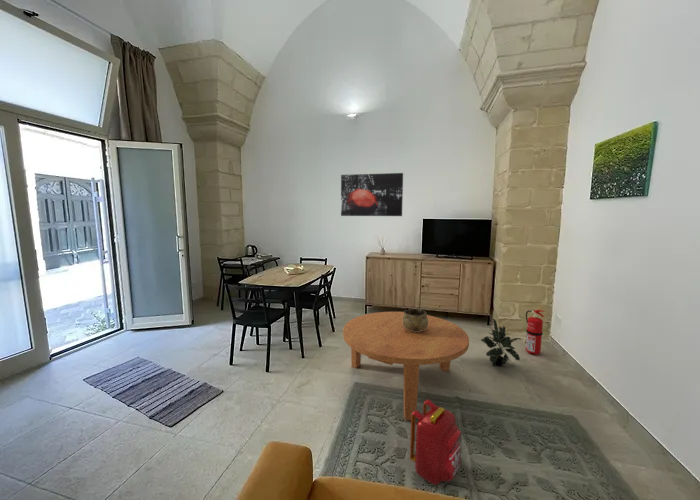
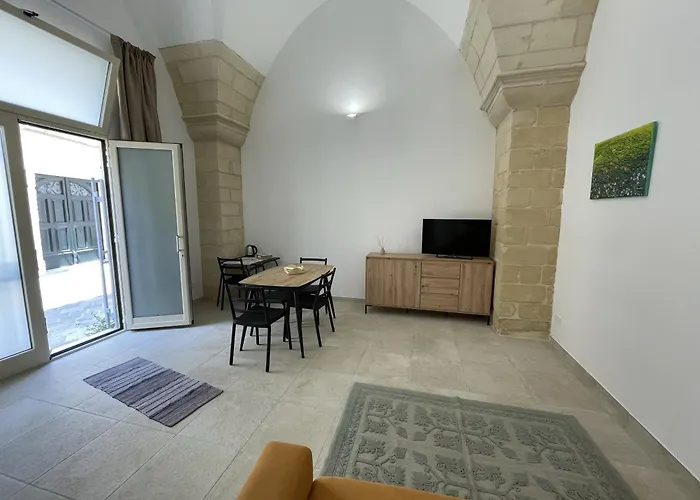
- fire extinguisher (533, 328)
- wall art (371, 195)
- coffee table (403, 356)
- backpack (436, 442)
- potted plant (501, 343)
- decorative bowl (415, 320)
